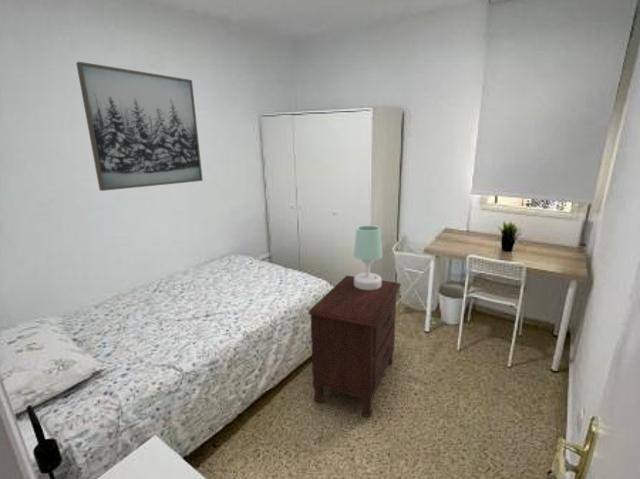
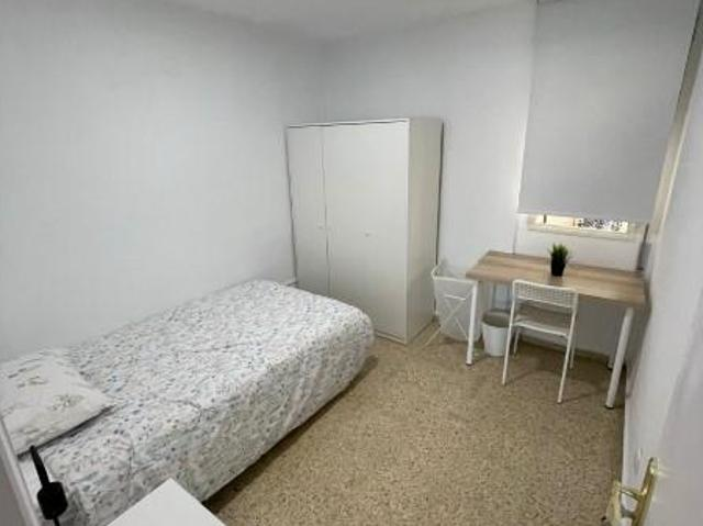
- table lamp (368, 256)
- wall art (149, 130)
- nightstand (358, 338)
